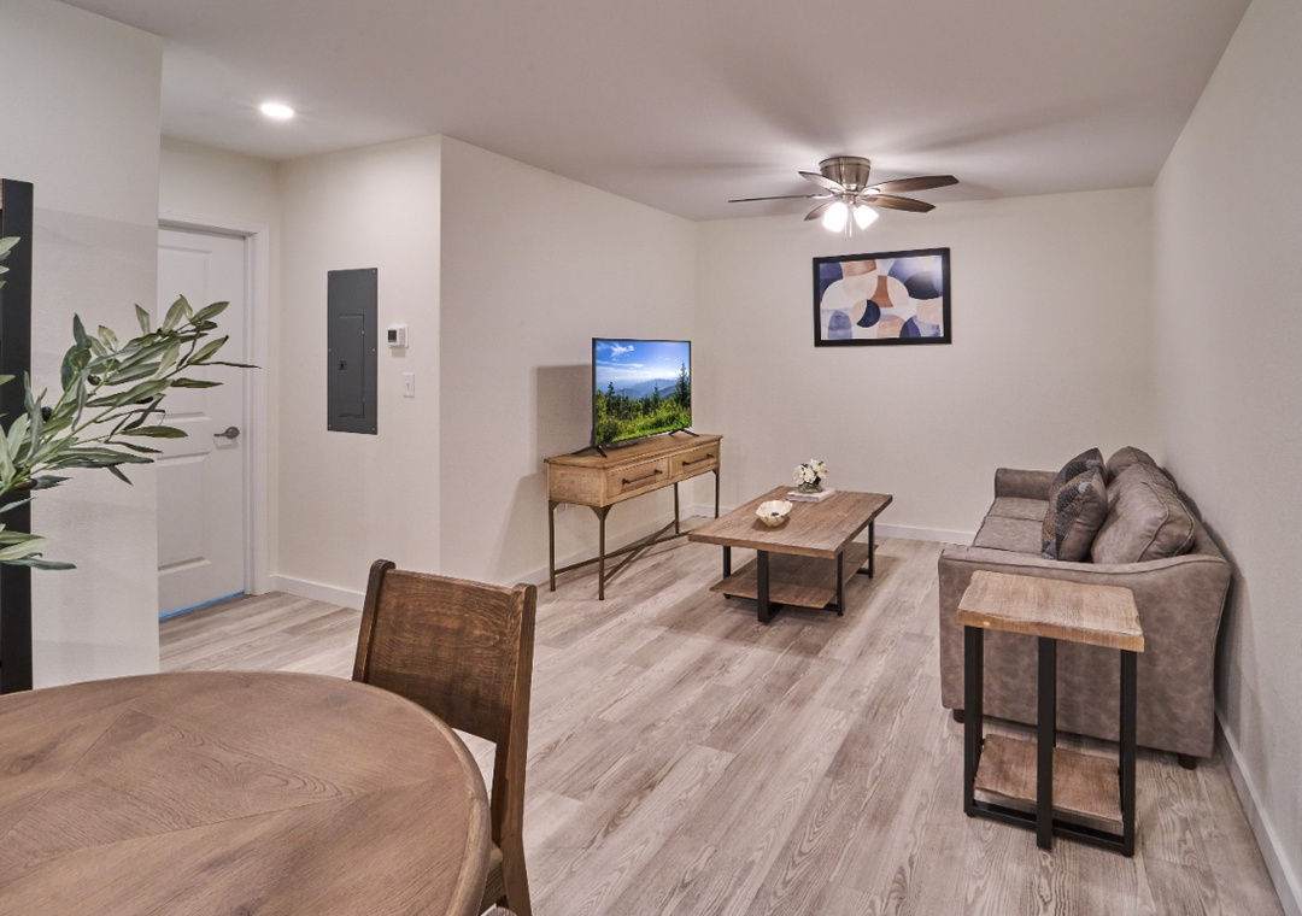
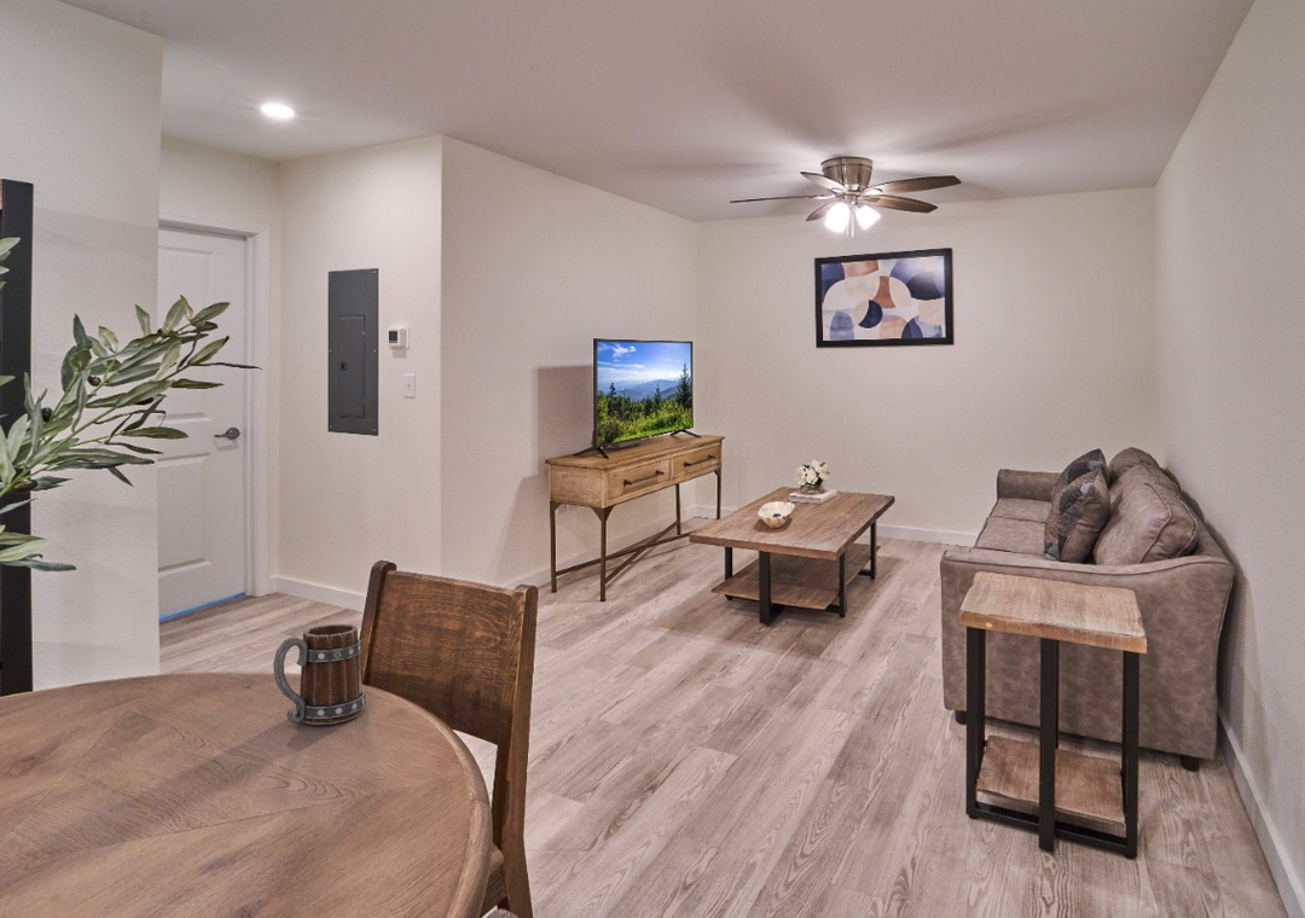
+ mug (319, 675)
